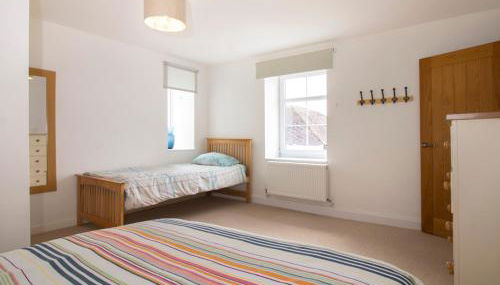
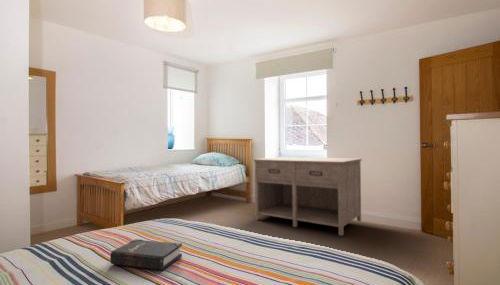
+ hardback book (147, 253)
+ nightstand (307, 189)
